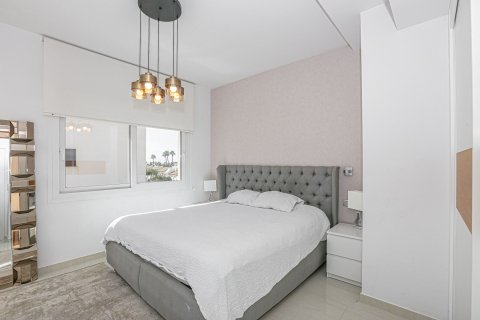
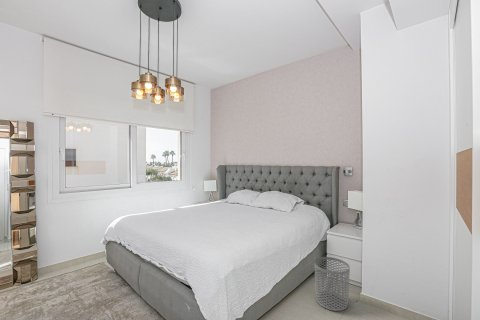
+ waste bin (331, 282)
